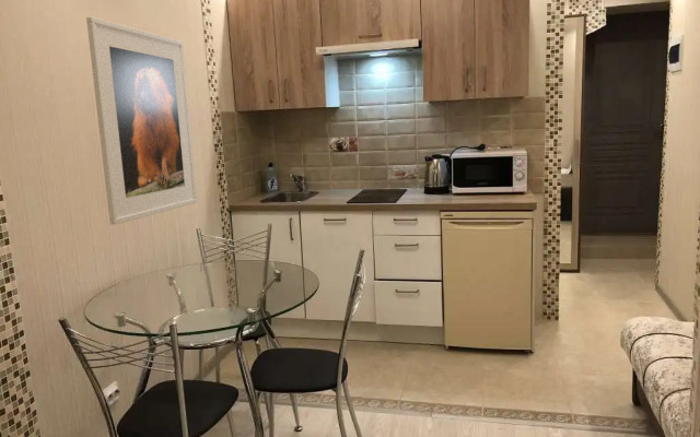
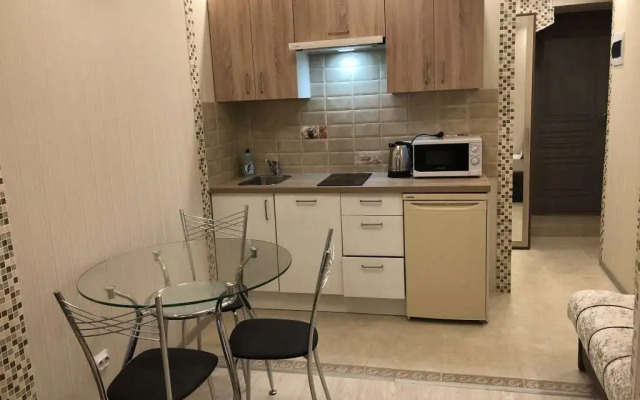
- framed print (150, 123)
